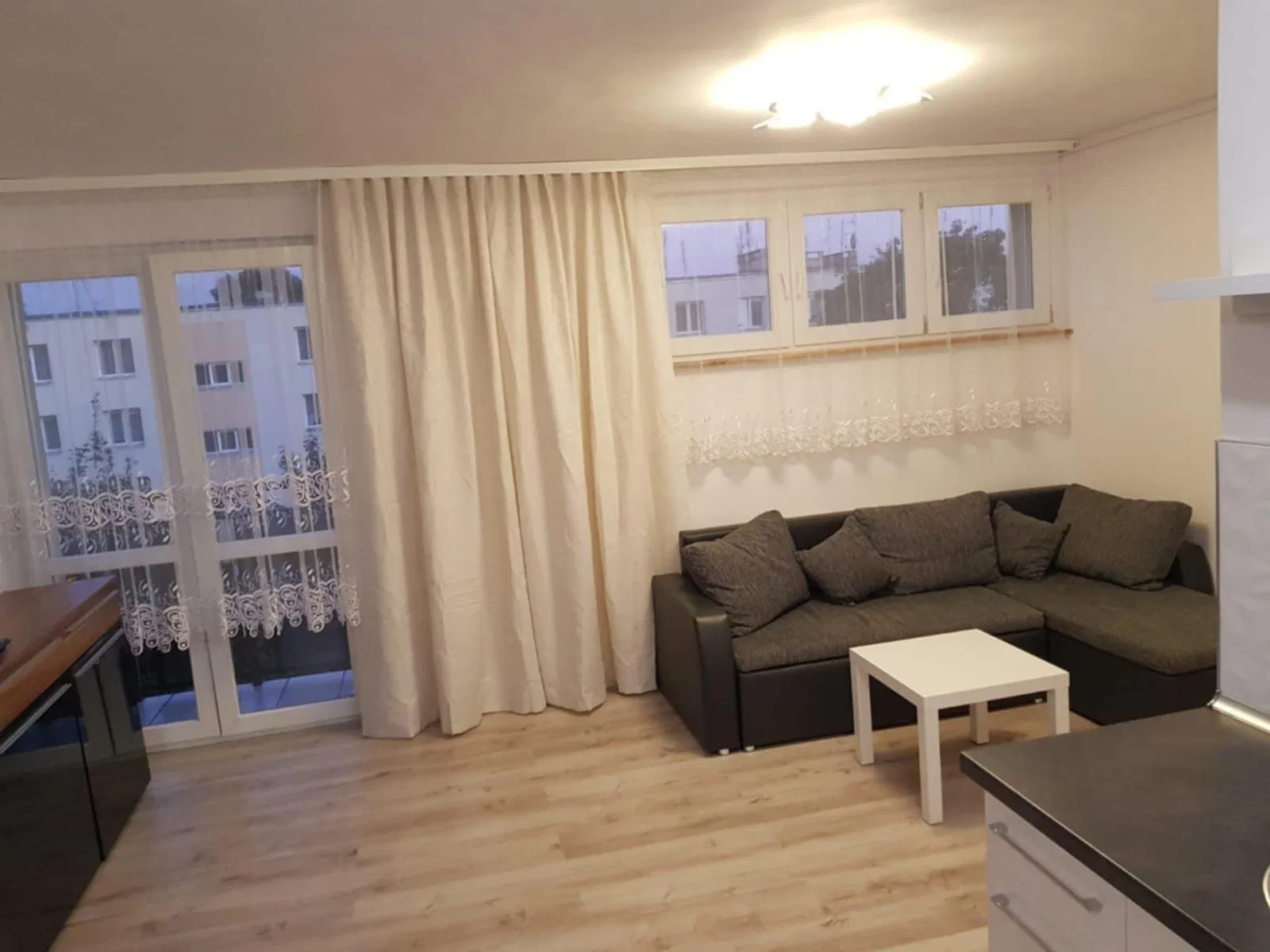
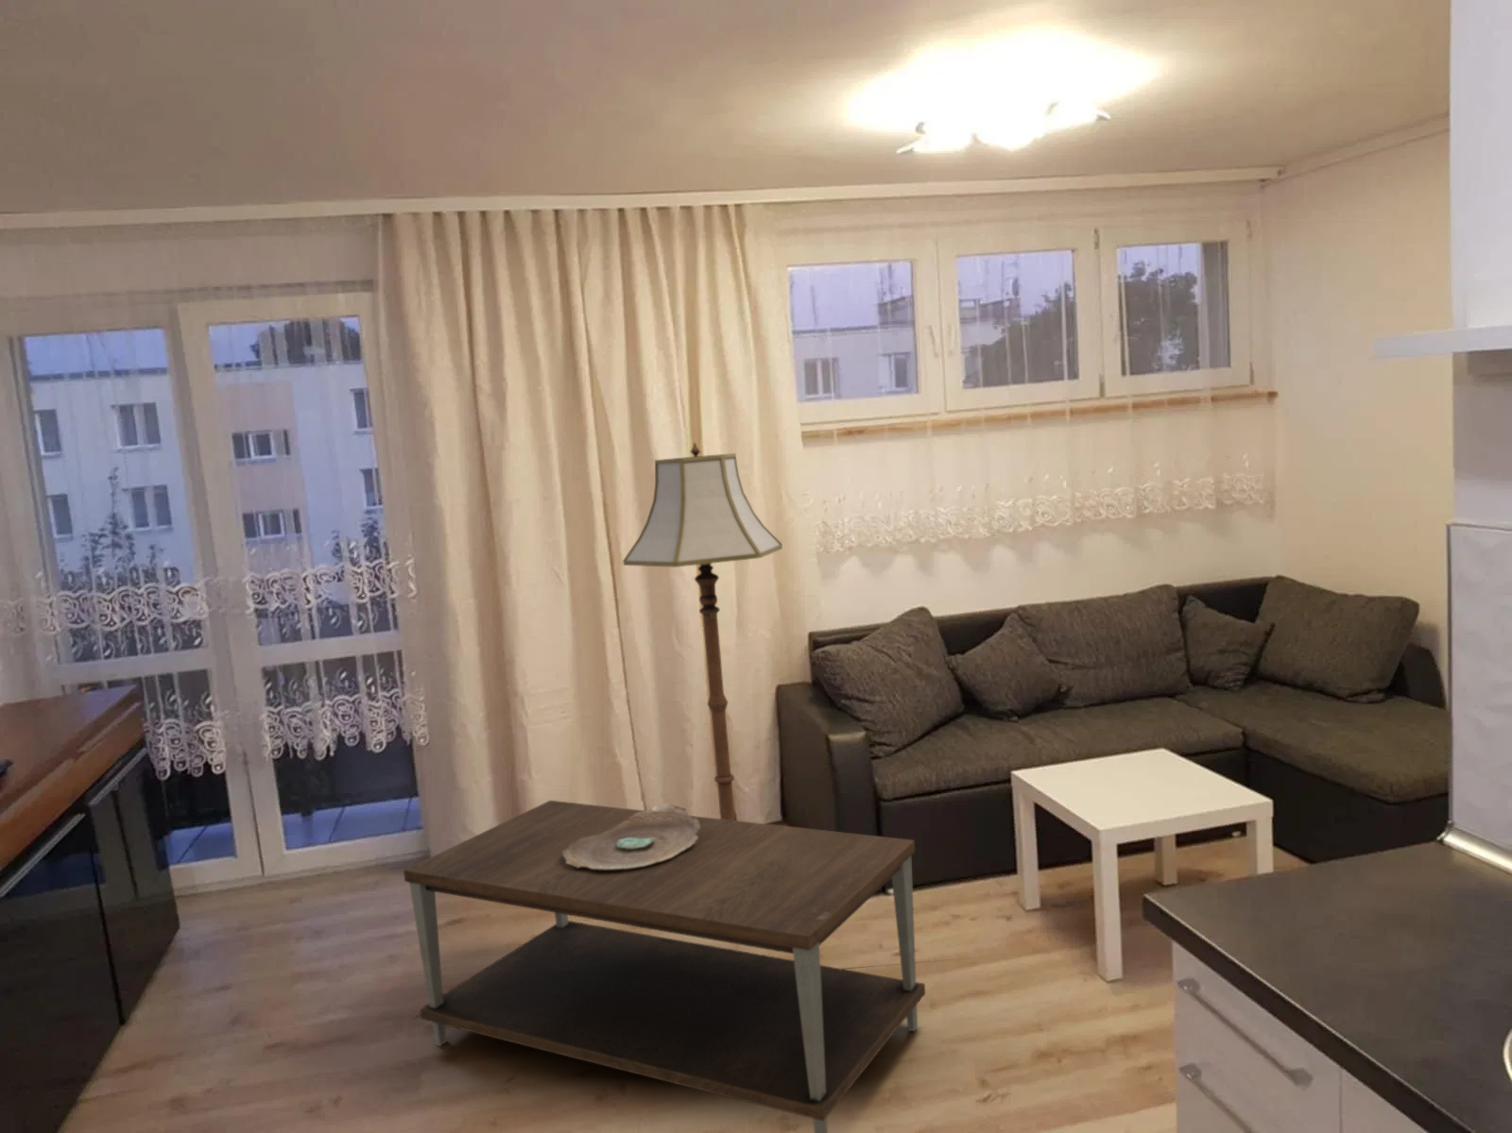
+ coffee table (663, 946)
+ decorative bowl (635, 835)
+ floor lamp (712, 659)
